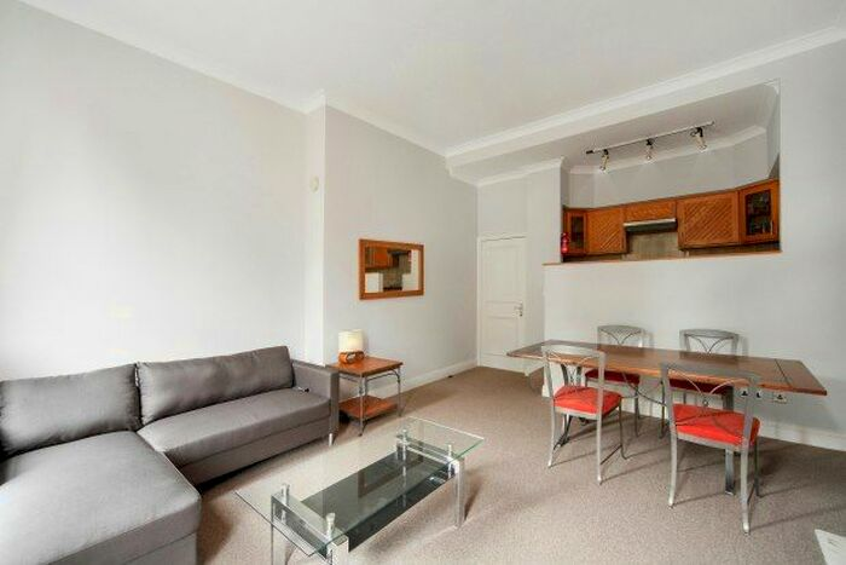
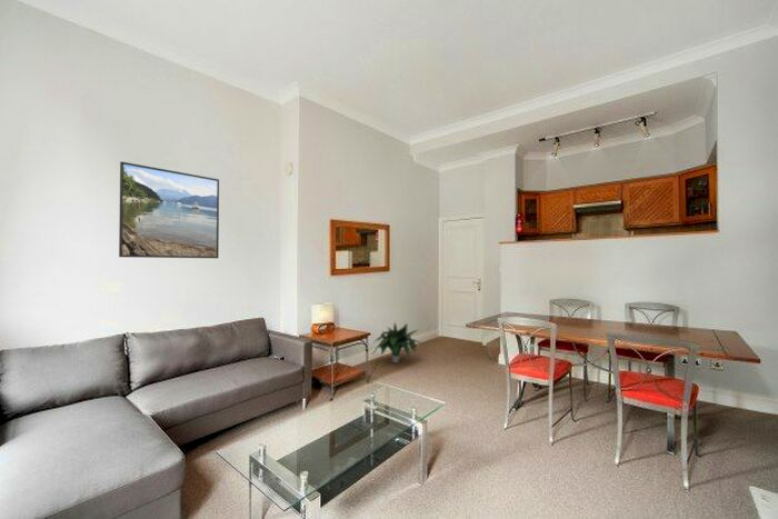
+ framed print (173, 214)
+ potted plant (397, 341)
